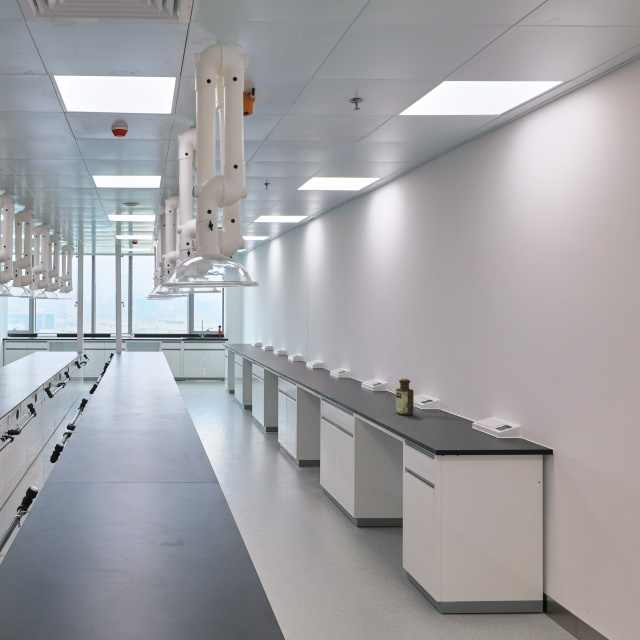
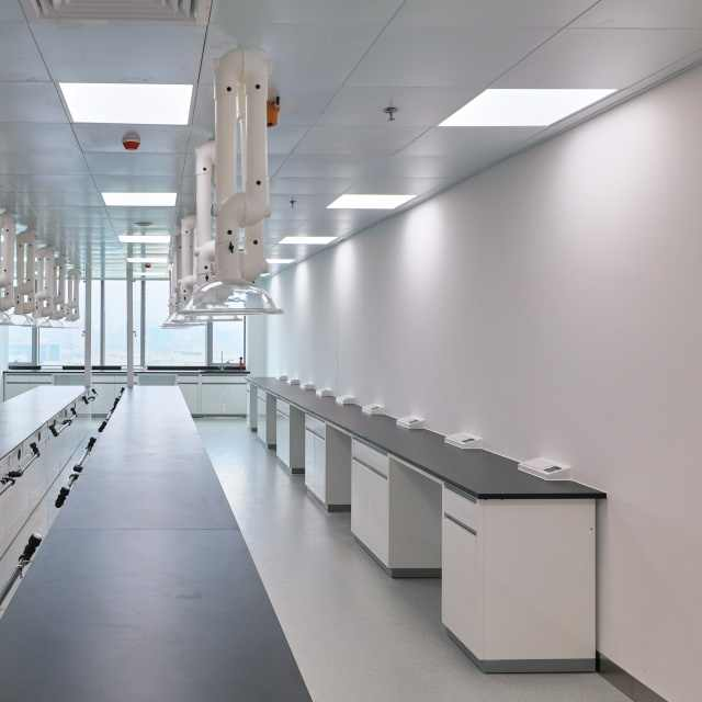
- bottle (404, 396)
